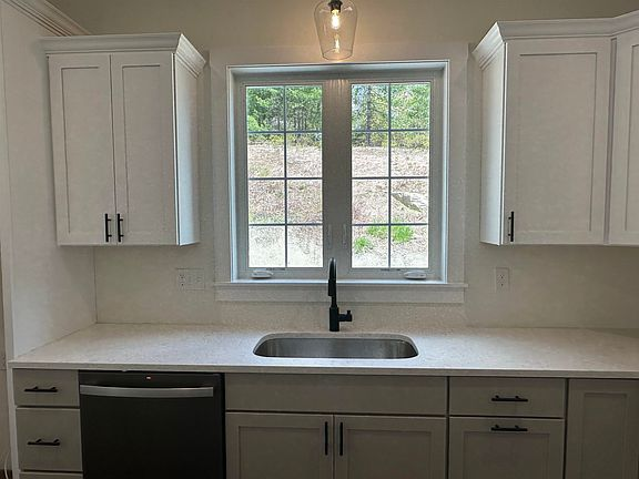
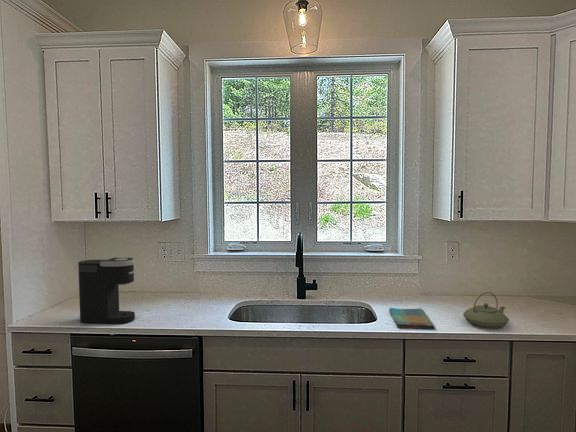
+ dish towel (410, 317)
+ coffee maker (107, 289)
+ teapot (487, 307)
